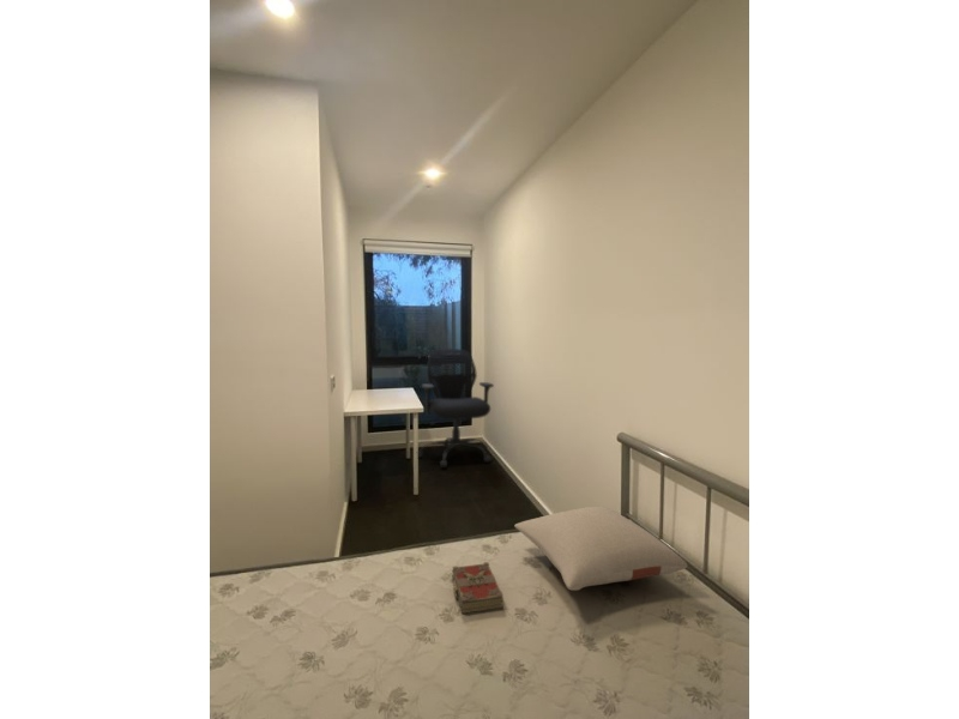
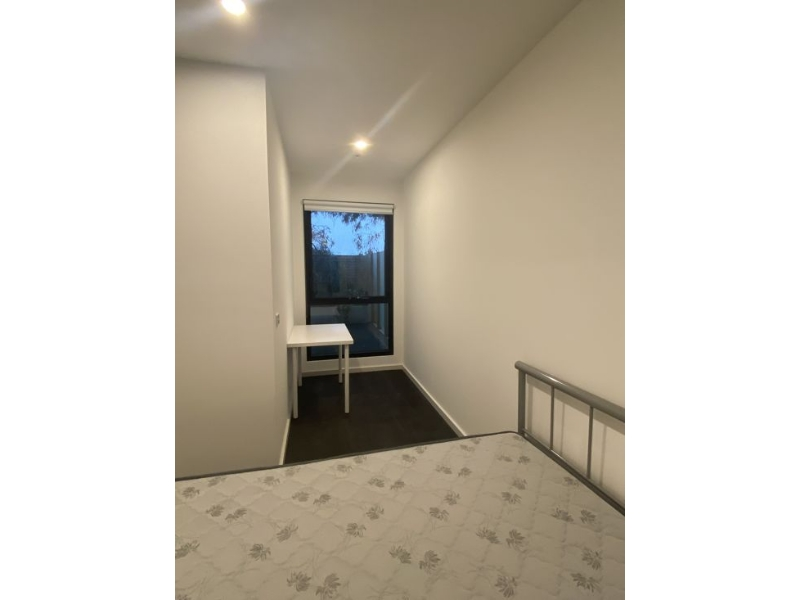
- chair (454, 403)
- pillow (591, 543)
- book (475, 585)
